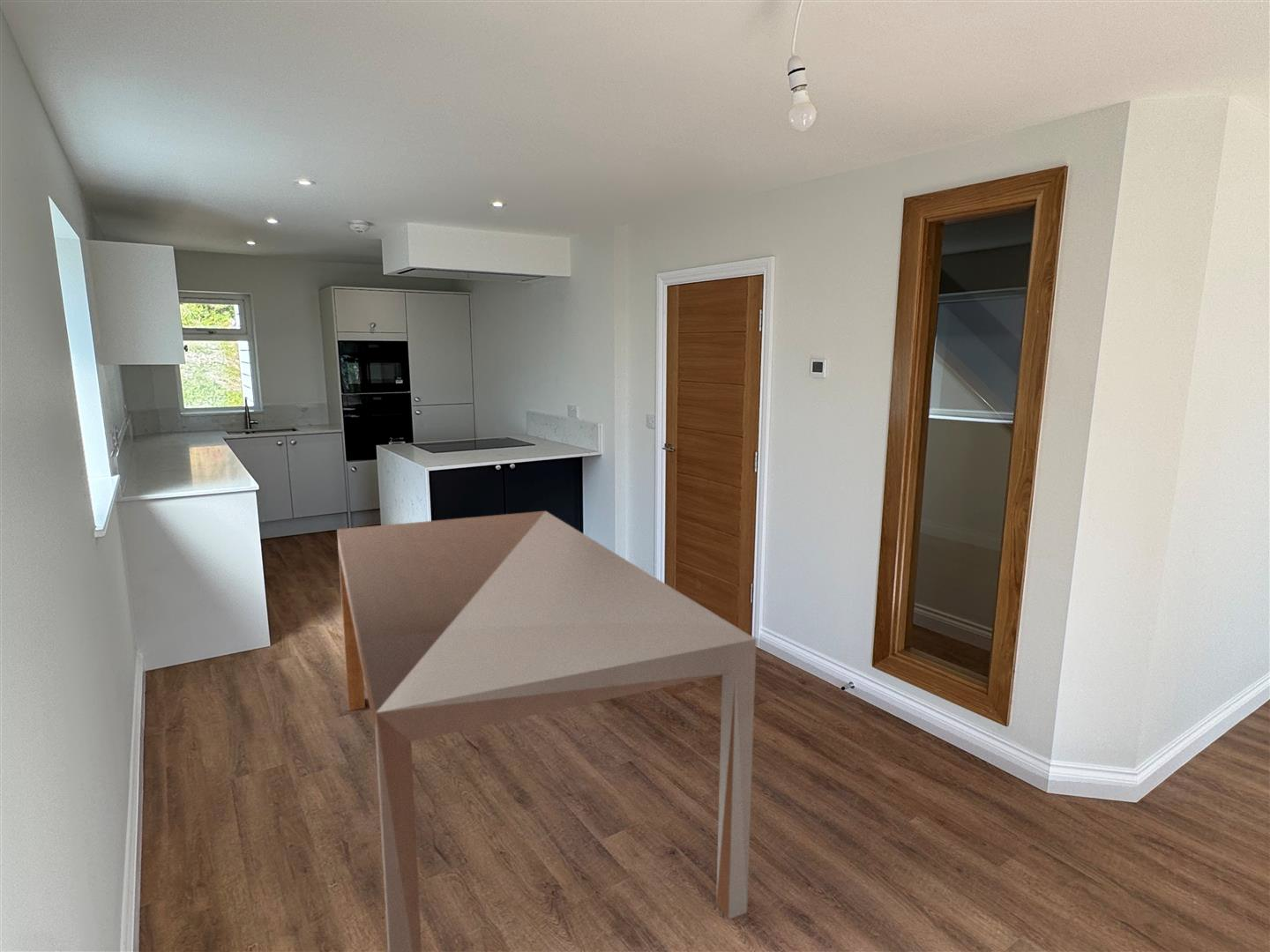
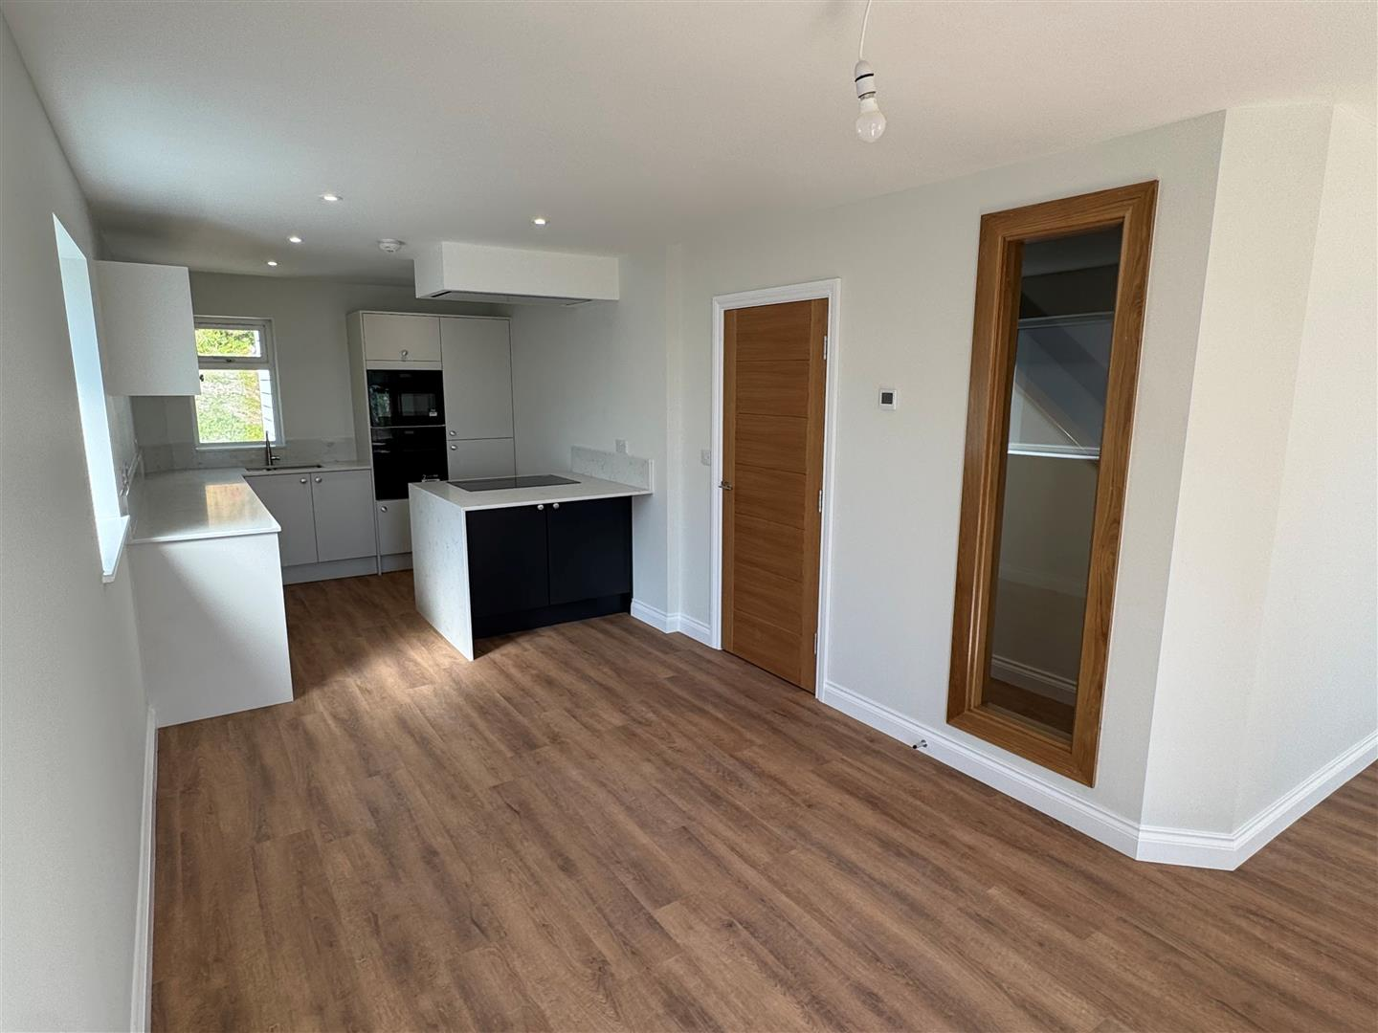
- table (498, 680)
